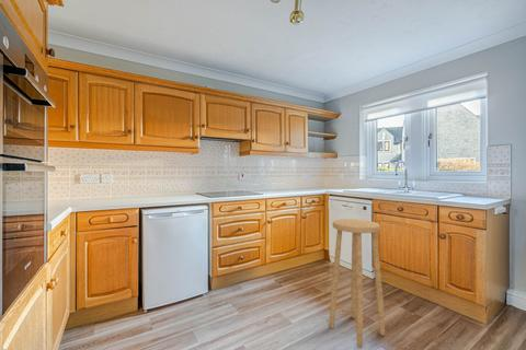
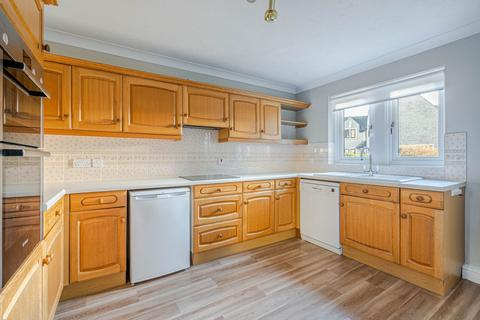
- stool (355, 276)
